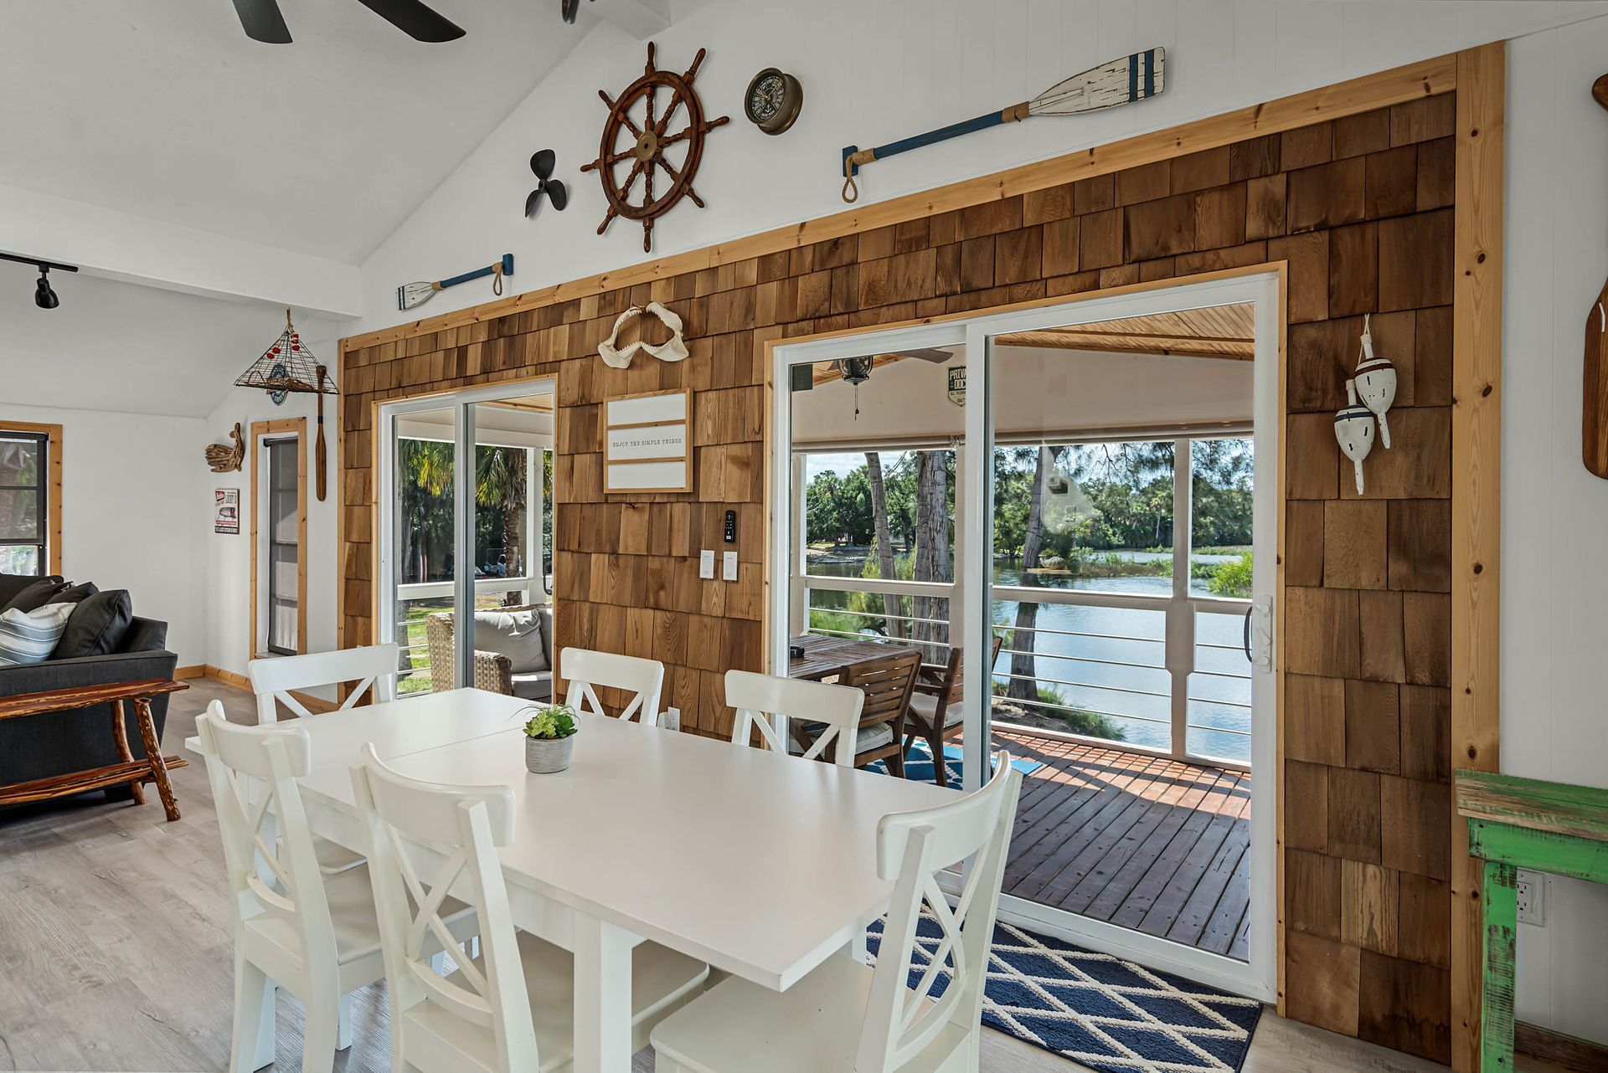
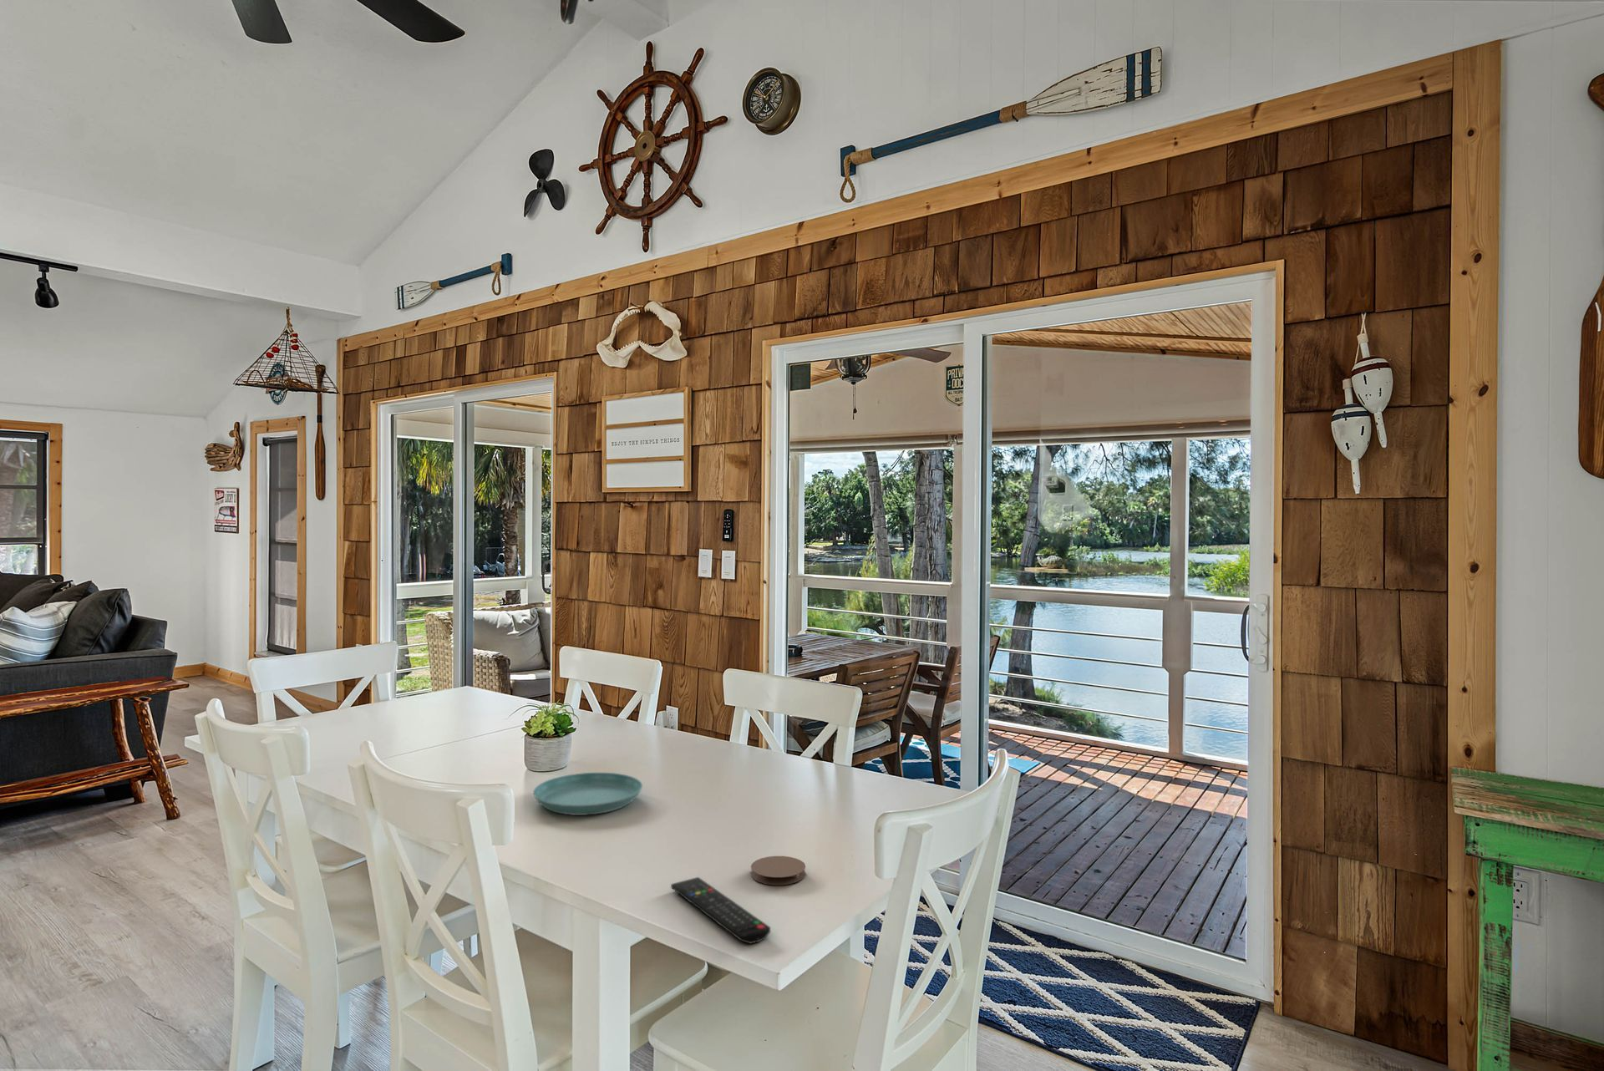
+ remote control (718, 908)
+ saucer (588, 794)
+ coaster (778, 870)
